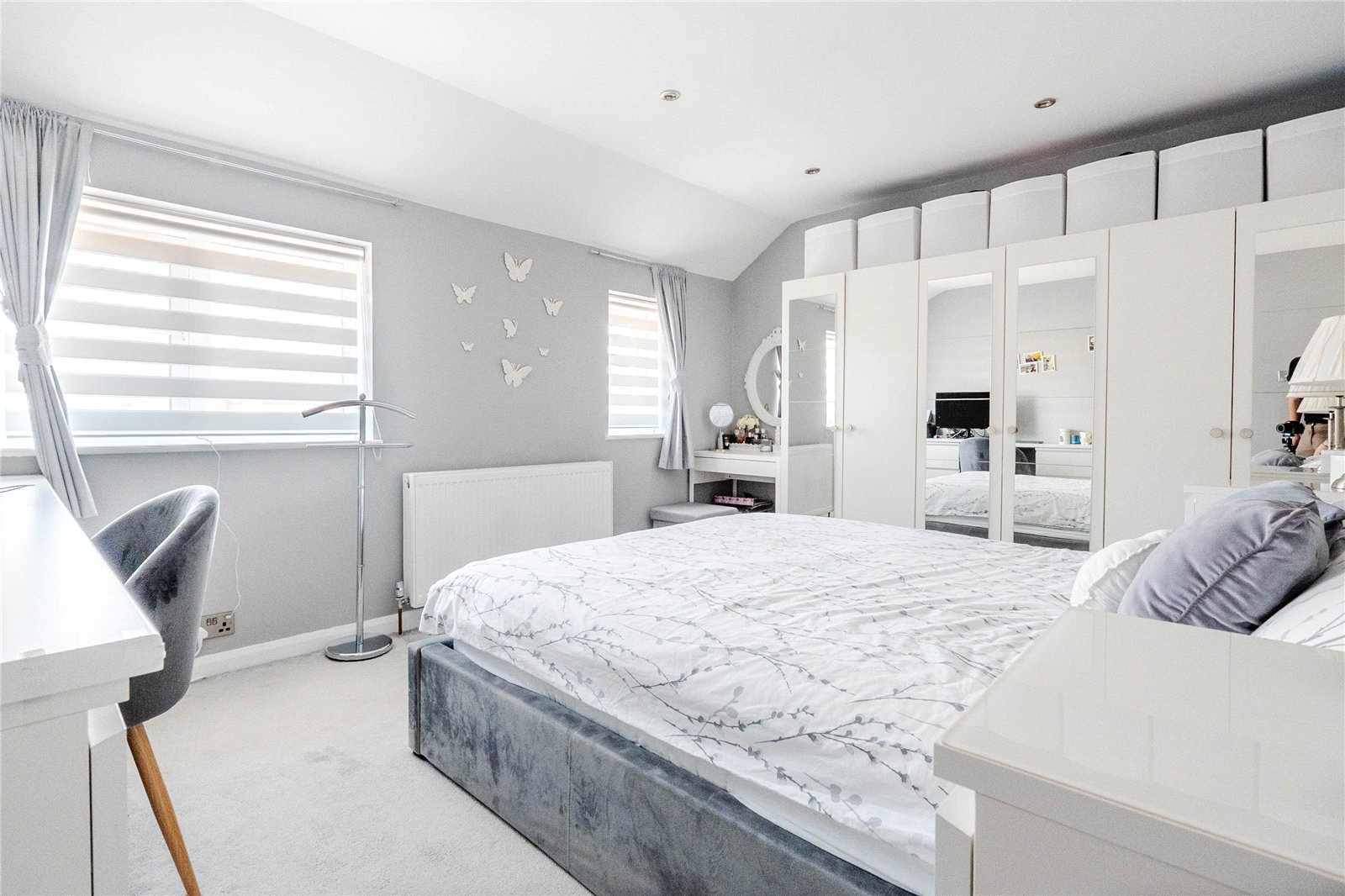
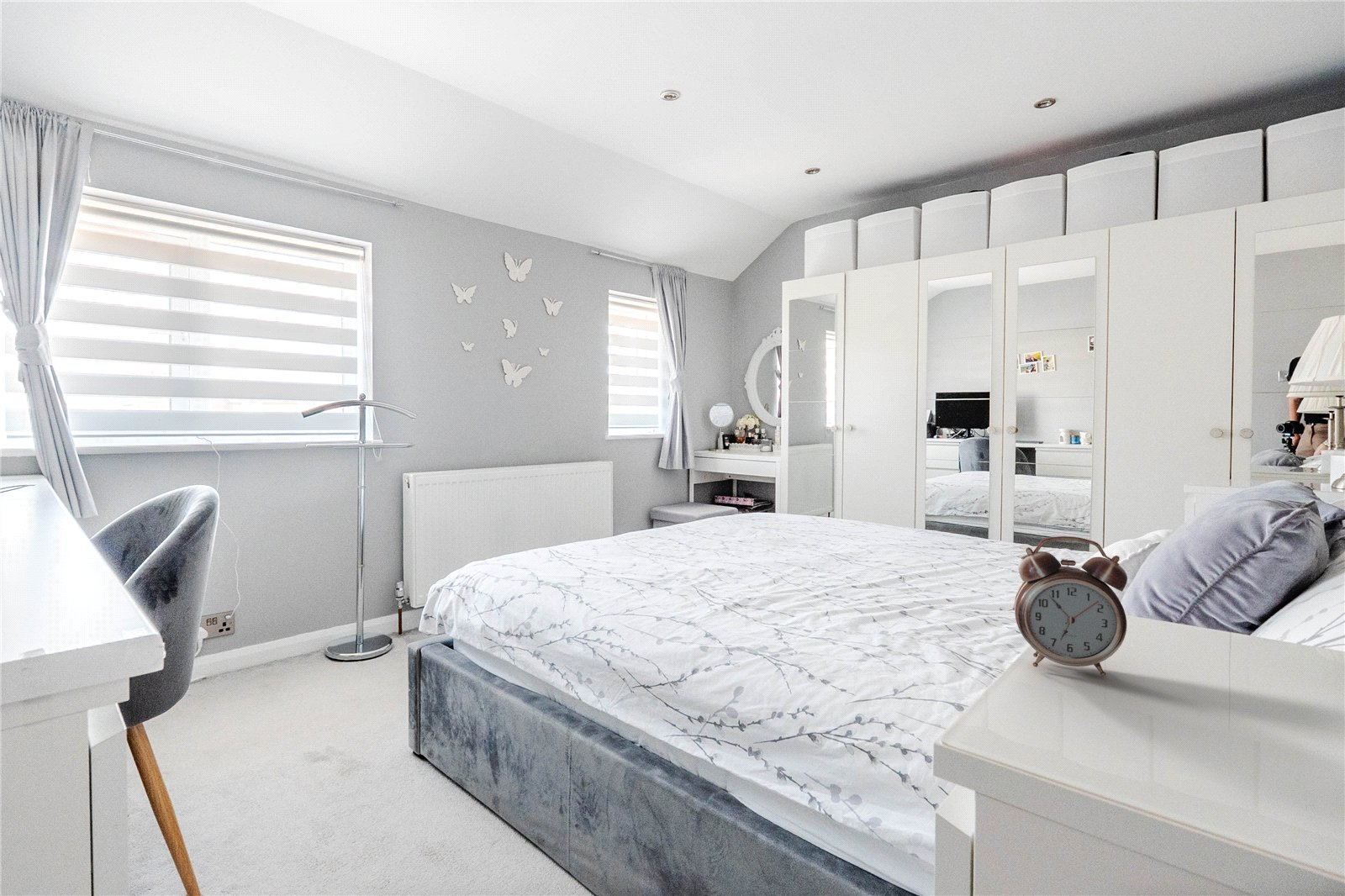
+ alarm clock (1068, 602)
